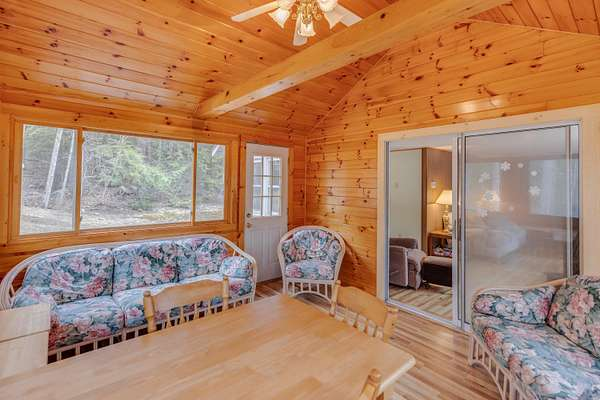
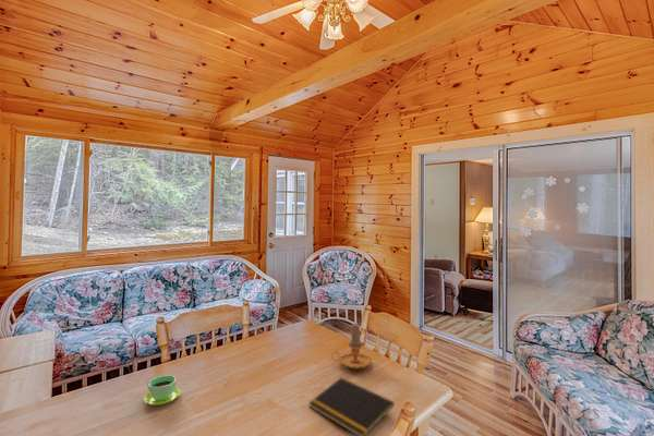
+ candle (351, 343)
+ cup (161, 389)
+ notepad (350, 403)
